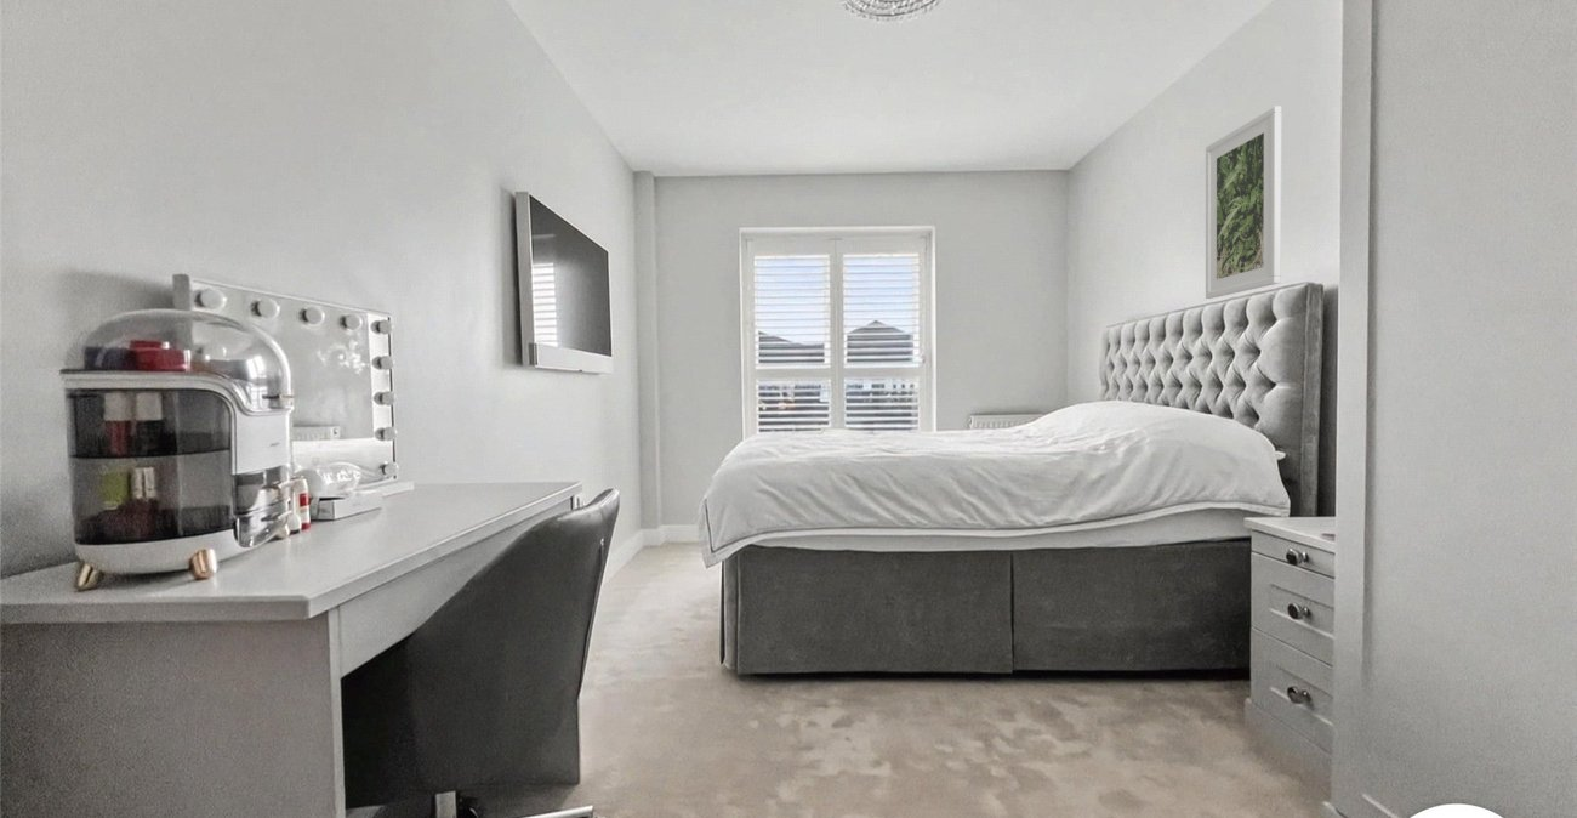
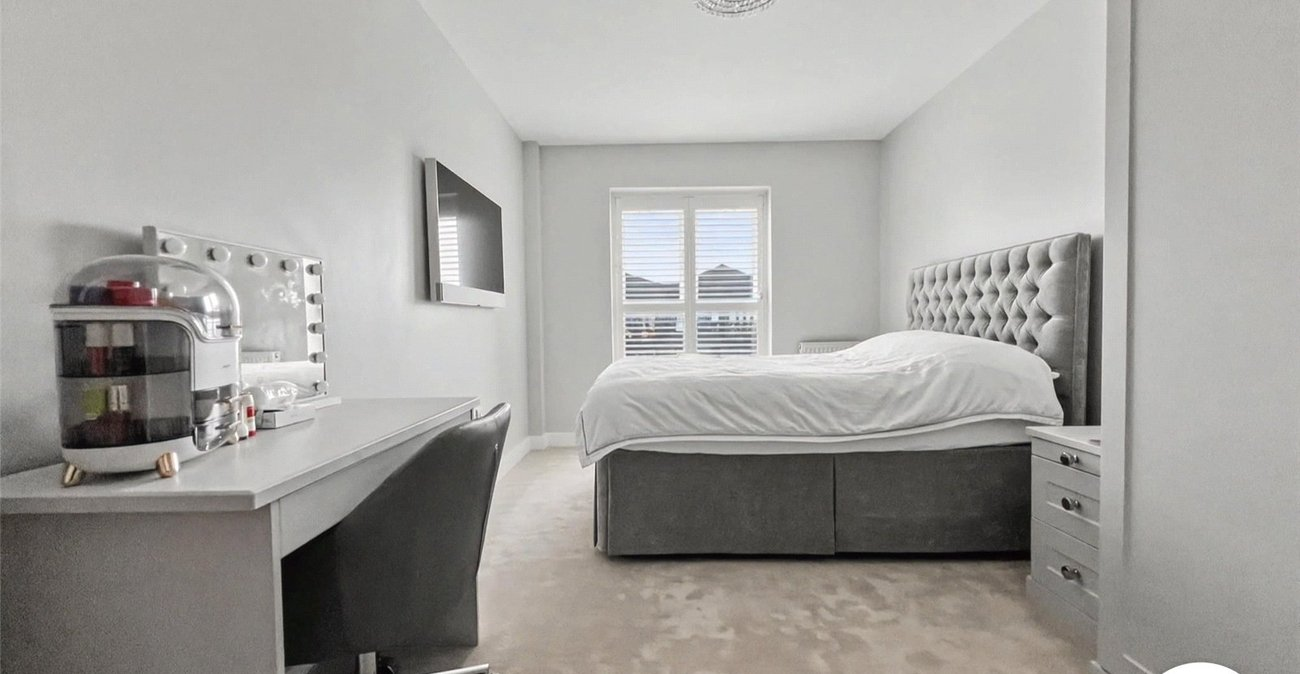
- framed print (1240, 210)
